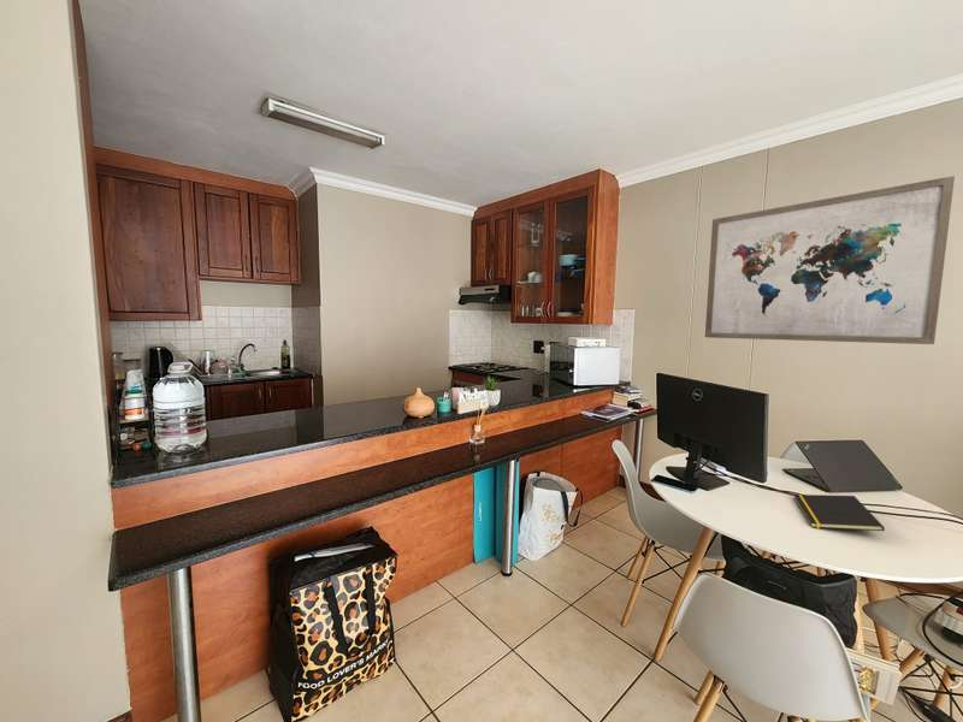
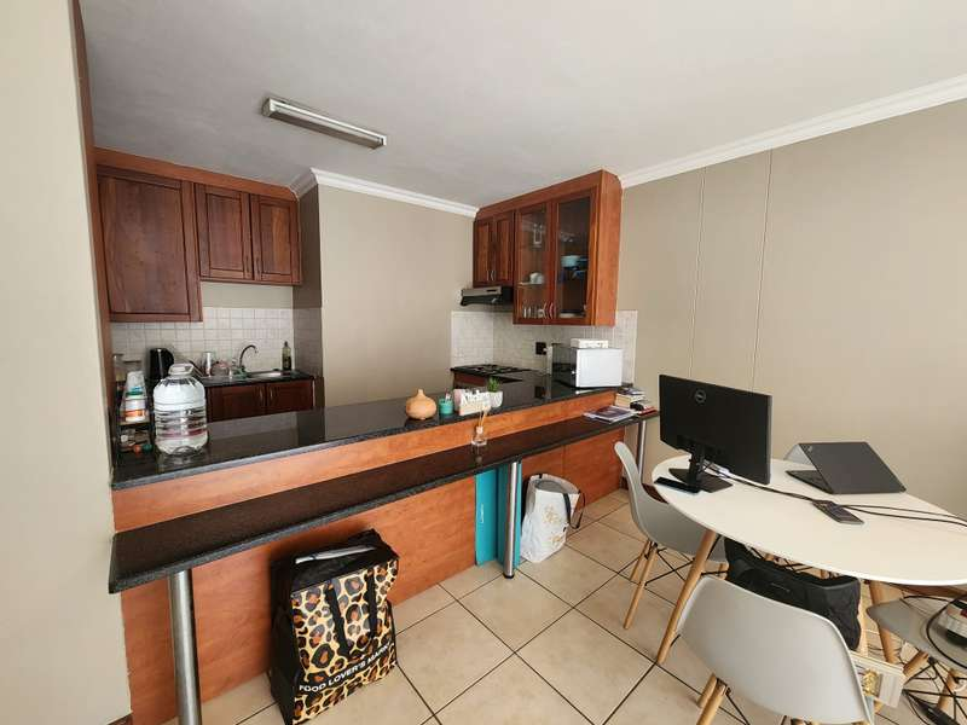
- notepad (833, 510)
- wall art (805, 272)
